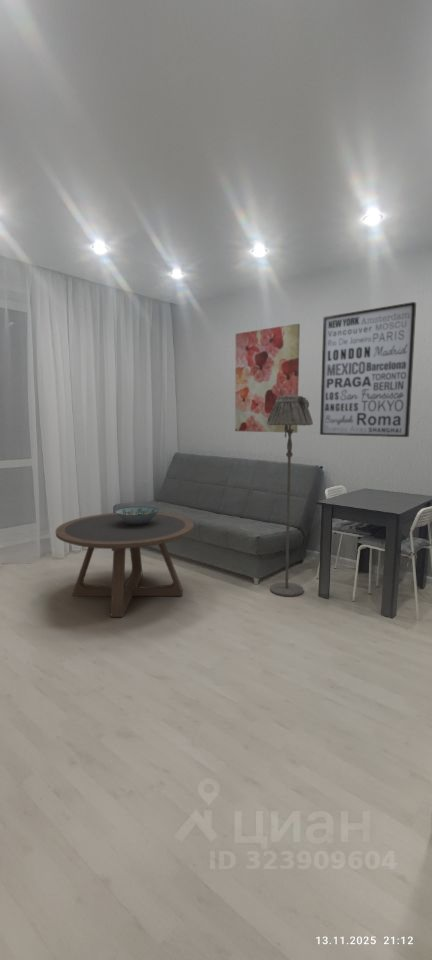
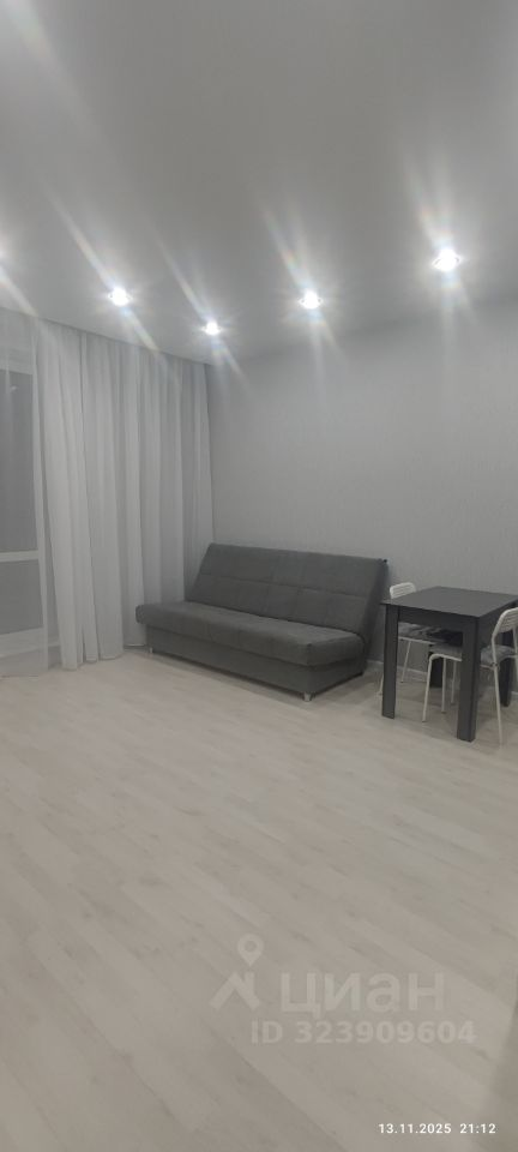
- coffee table (124, 560)
- wall art (265, 381)
- floor lamp (288, 495)
- wall art (364, 374)
- decorative bowl (137, 516)
